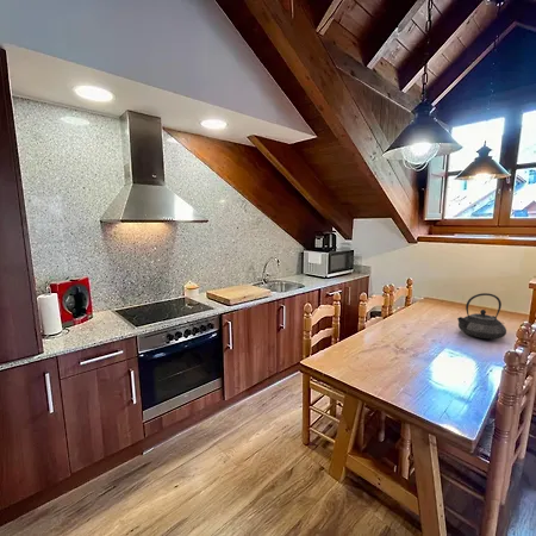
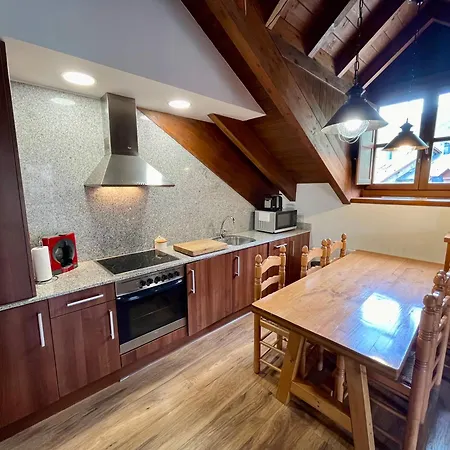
- teapot (480, 314)
